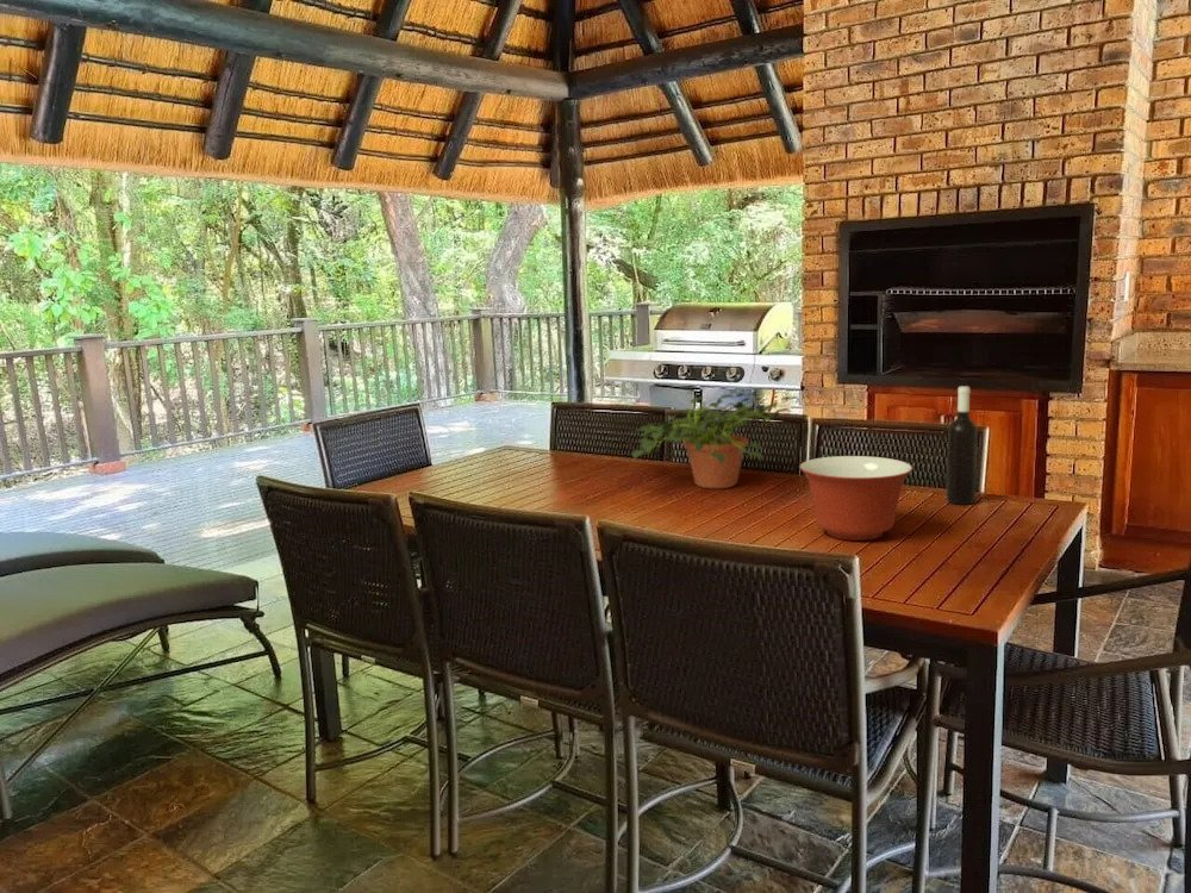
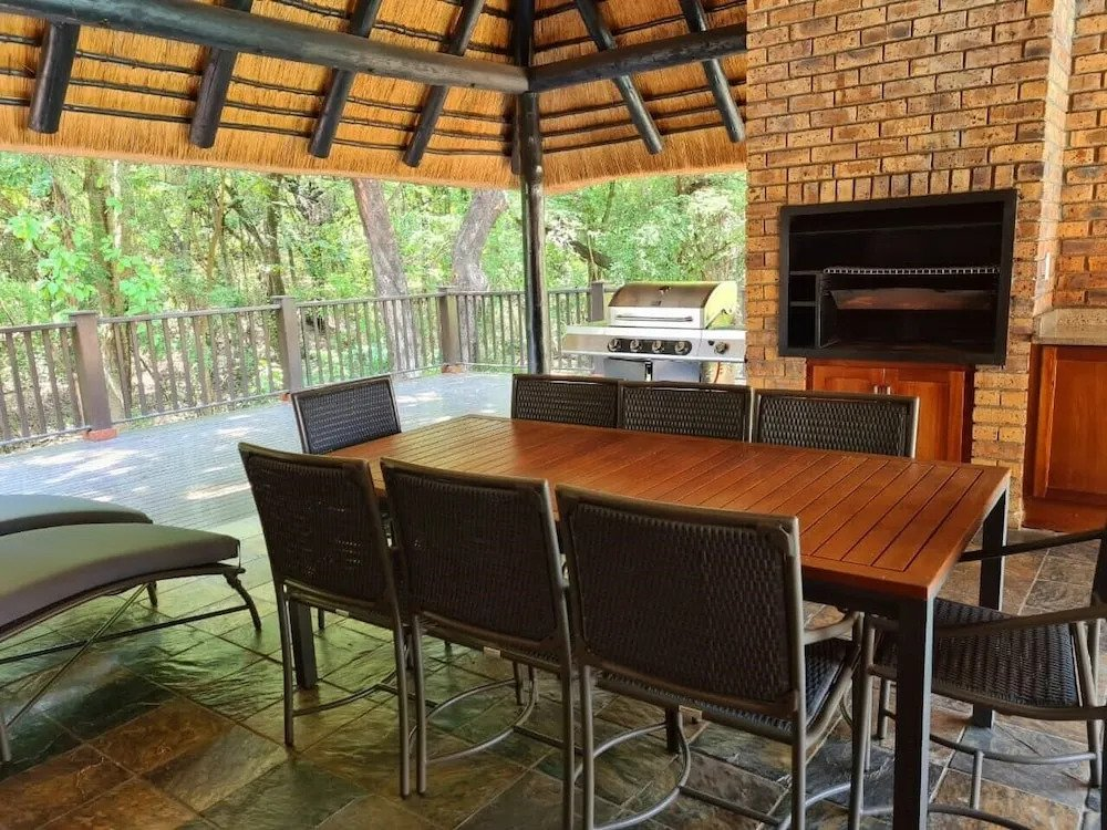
- potted plant (706, 441)
- mixing bowl (854, 499)
- wine bottle (961, 444)
